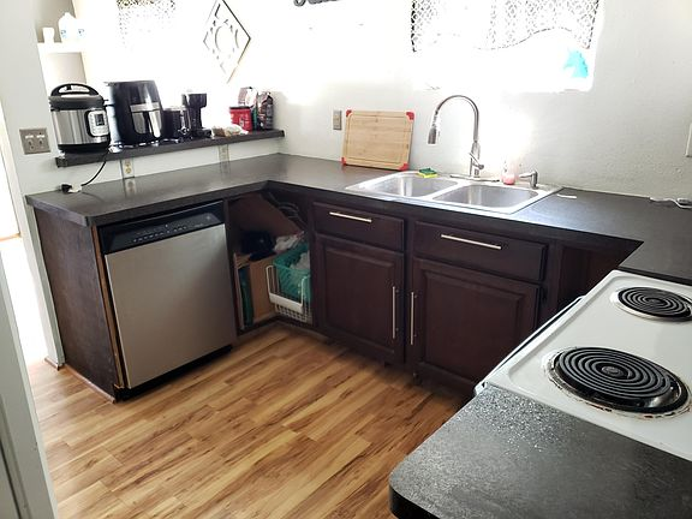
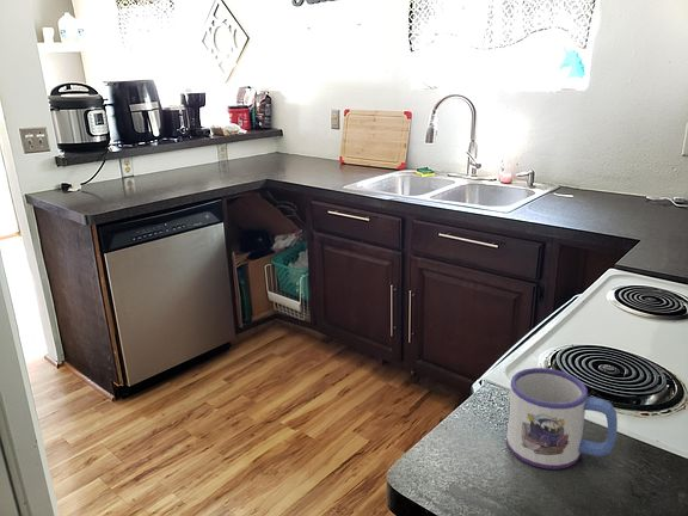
+ mug (560, 419)
